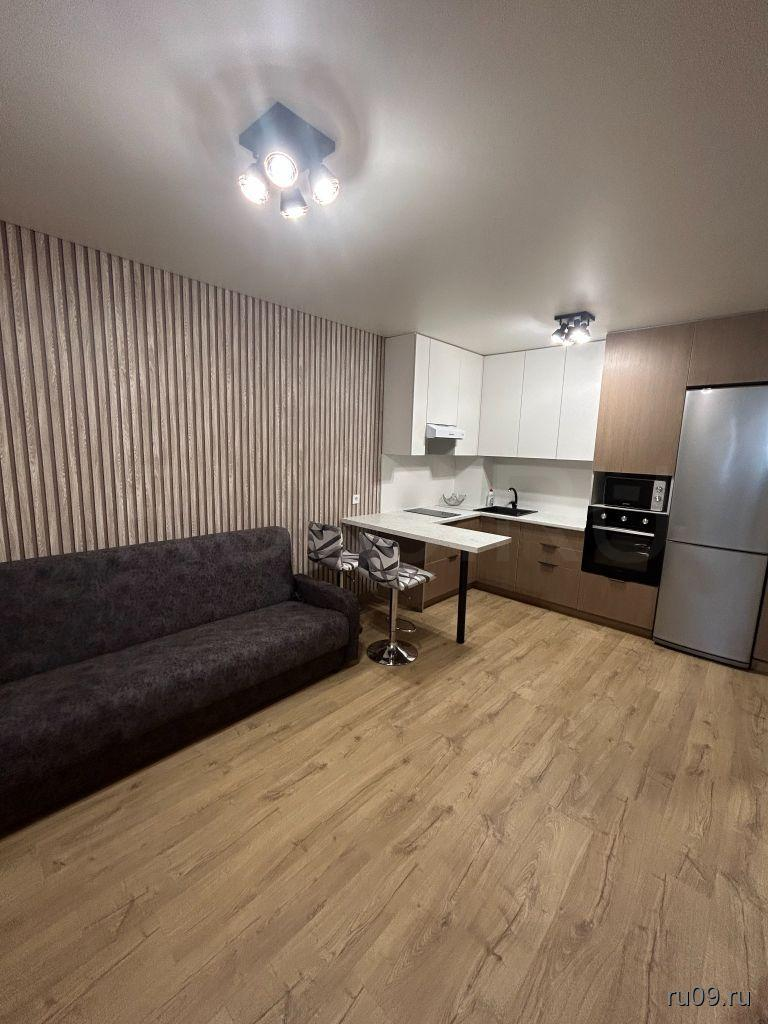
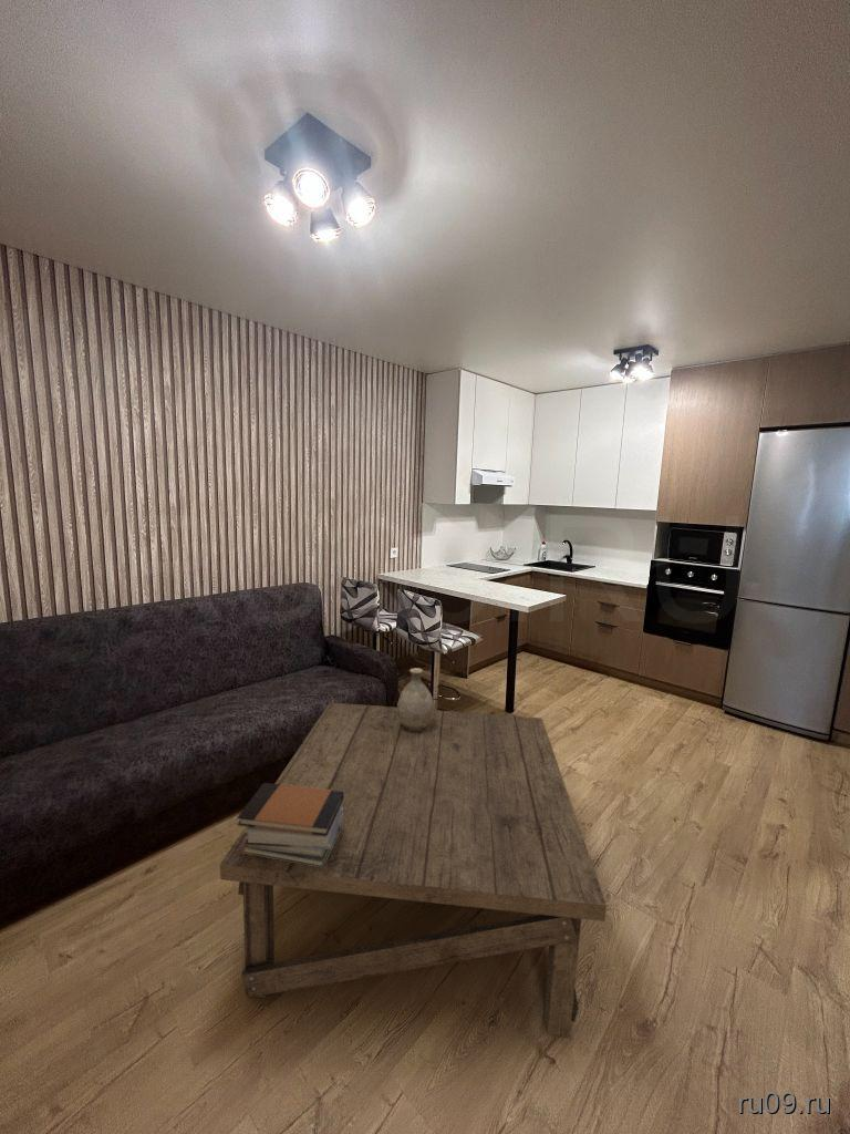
+ coffee table (422, 827)
+ vase (415, 698)
+ book stack (293, 822)
